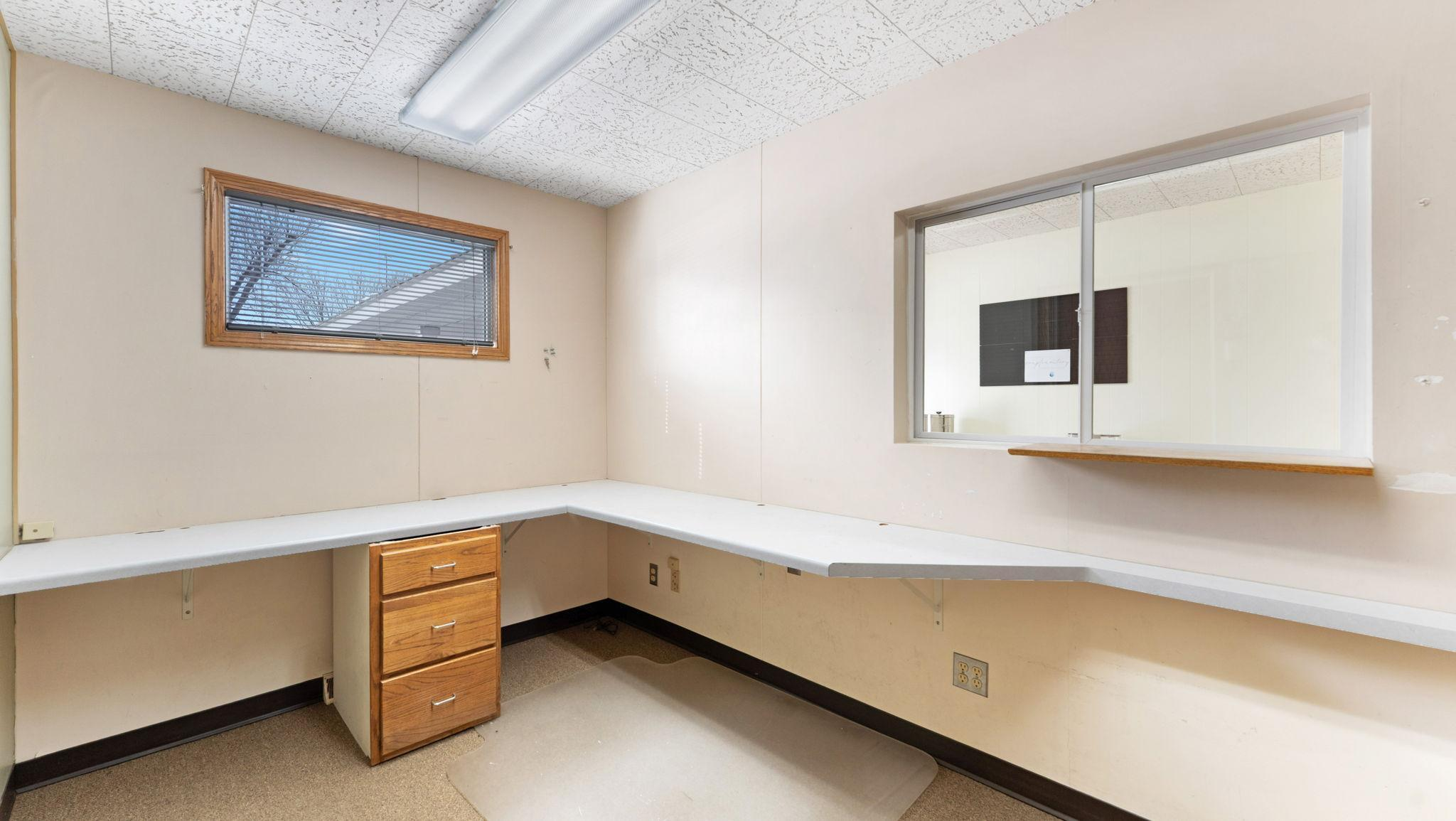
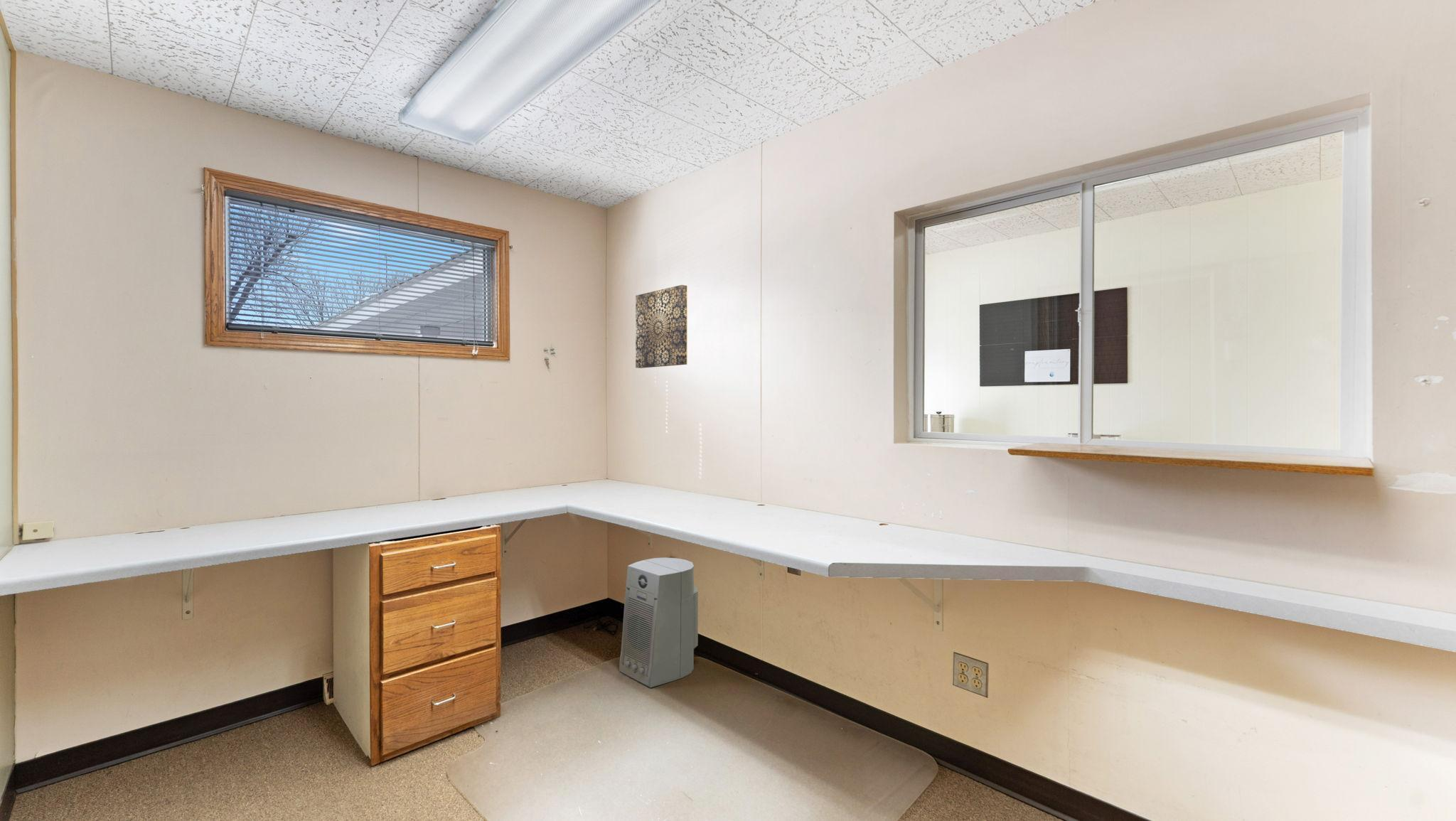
+ fan (663, 616)
+ wall art (660, 328)
